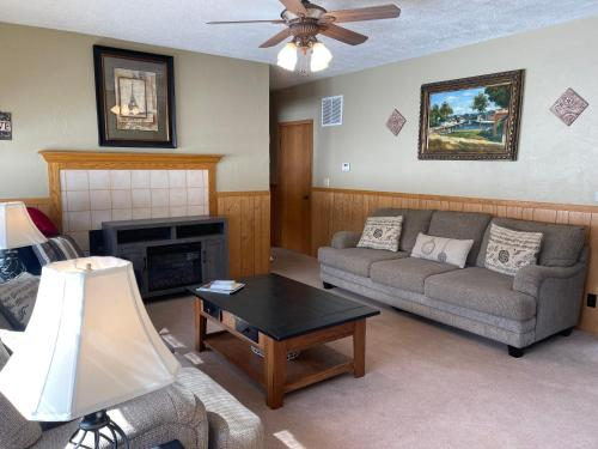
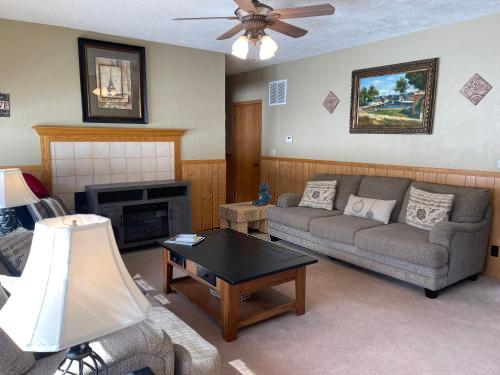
+ footstool (247, 218)
+ stuffed bear (261, 193)
